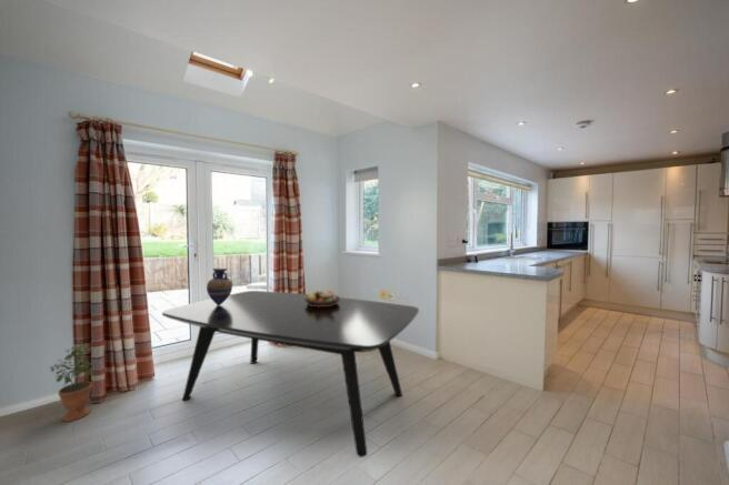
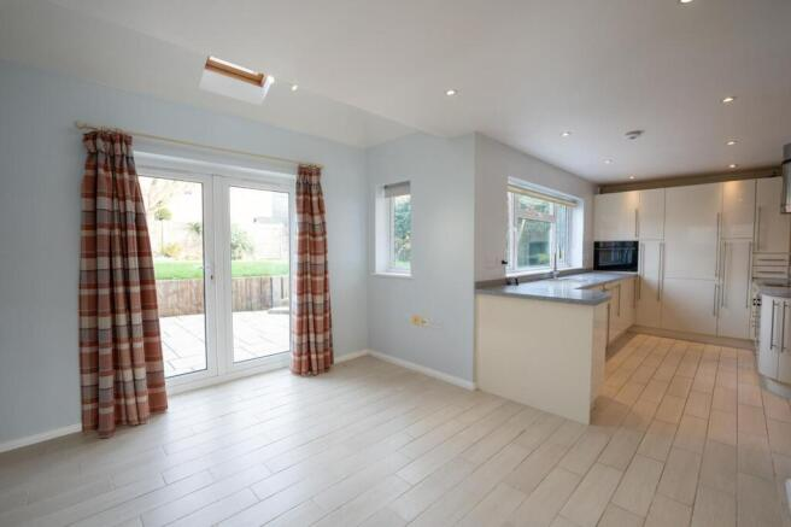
- vase (219, 285)
- fruit bowl (322, 295)
- potted plant (71, 377)
- dining table (293, 345)
